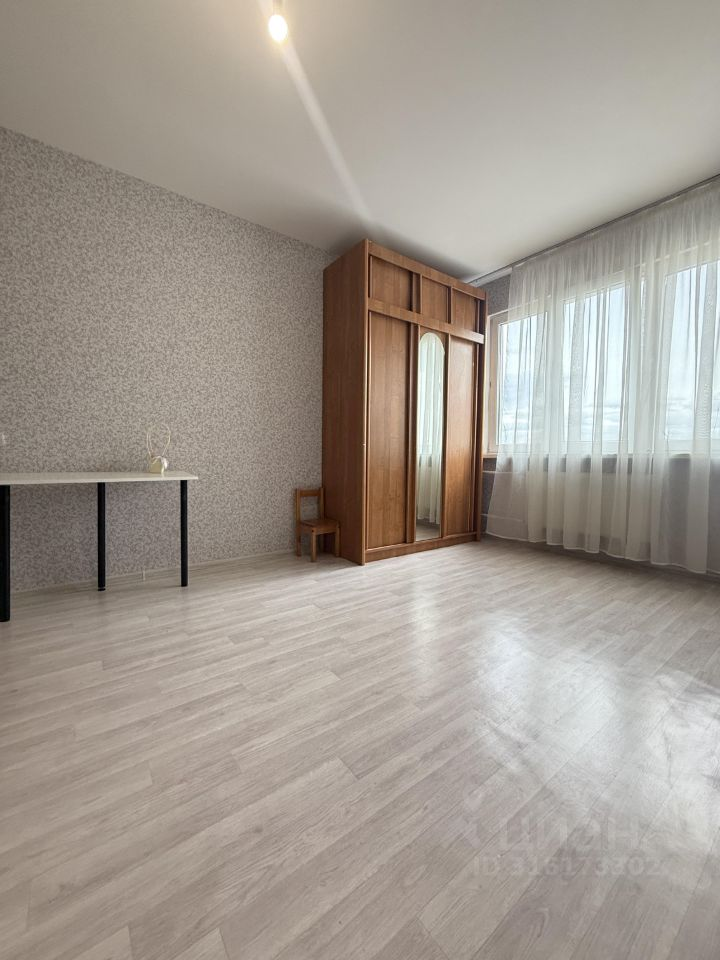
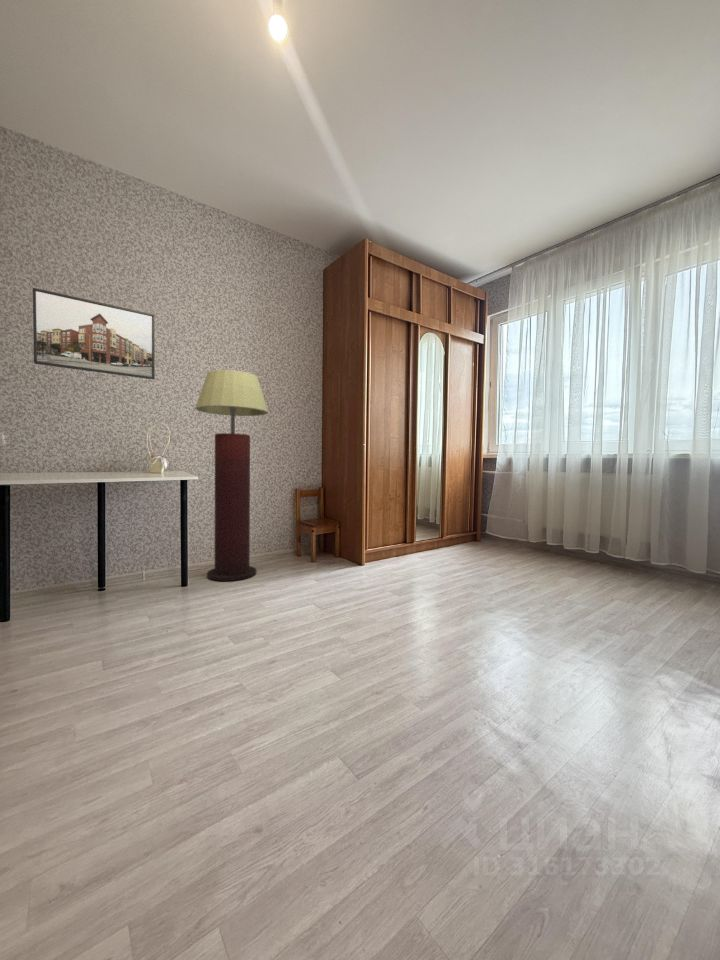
+ floor lamp (232, 475)
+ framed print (98, 337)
